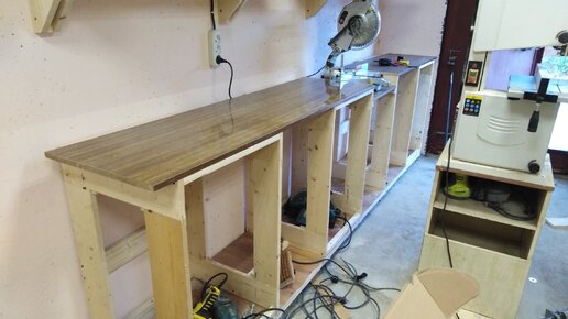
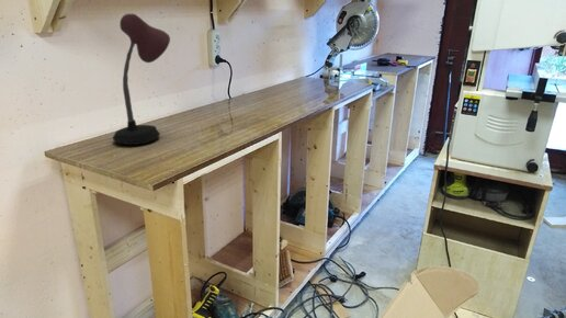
+ desk lamp (127, 79)
